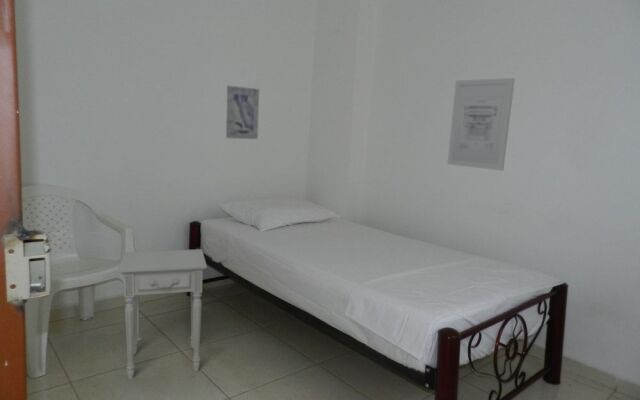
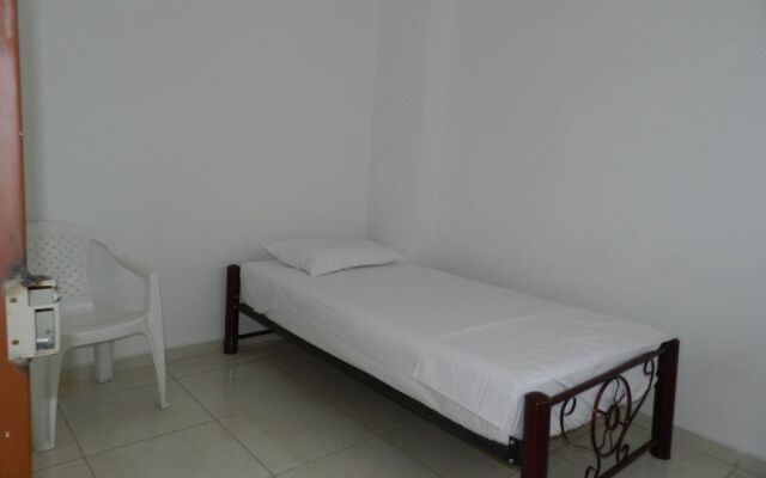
- nightstand (160, 293)
- wall art (478, 124)
- wall art (242, 113)
